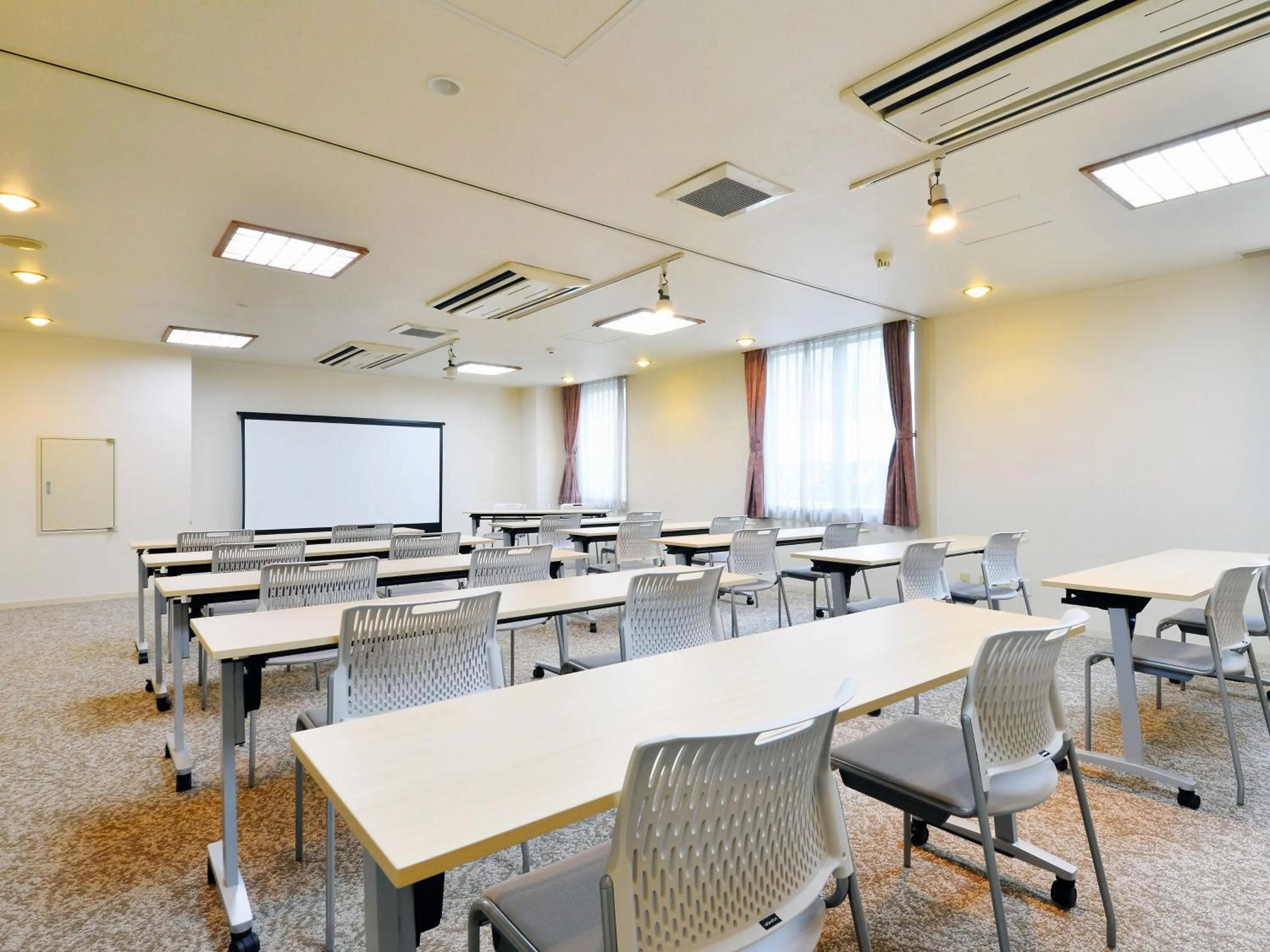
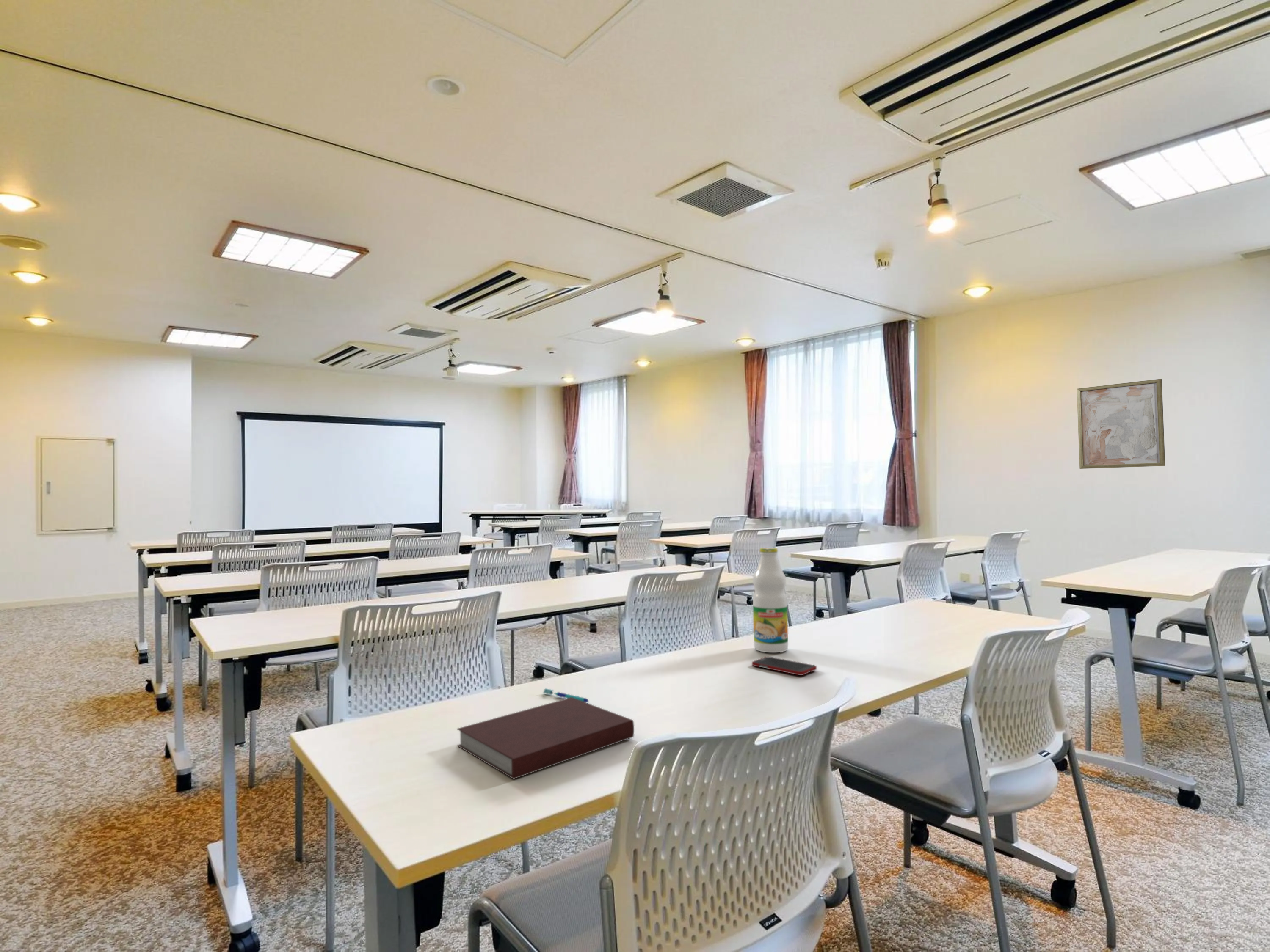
+ pen (565, 695)
+ wall art (1119, 425)
+ notebook (547, 733)
+ cell phone (784, 666)
+ bottle (770, 598)
